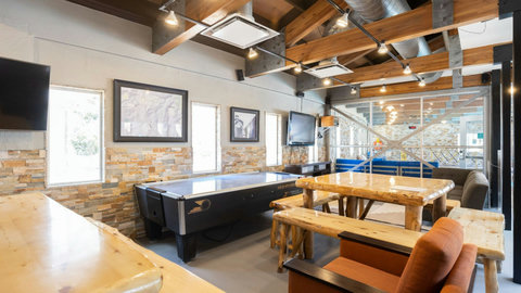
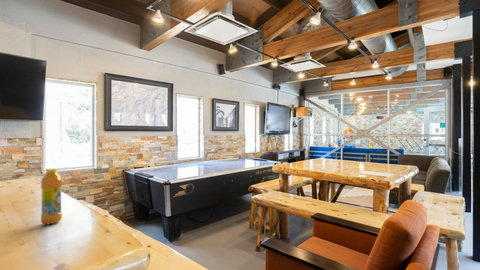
+ bottle (51, 195)
